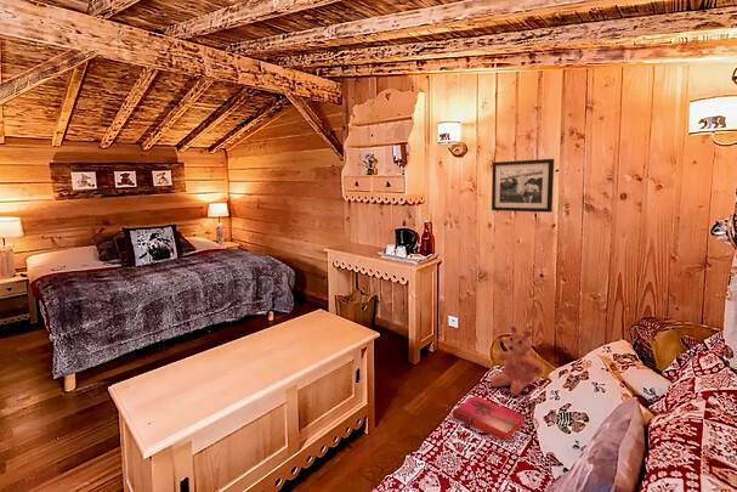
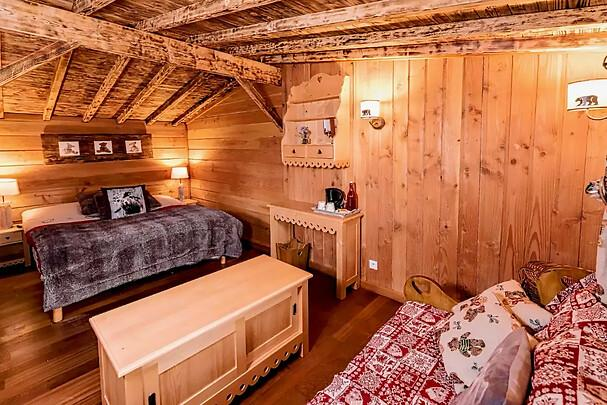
- teddy bear (515, 358)
- picture frame (521, 186)
- hardback book (488, 417)
